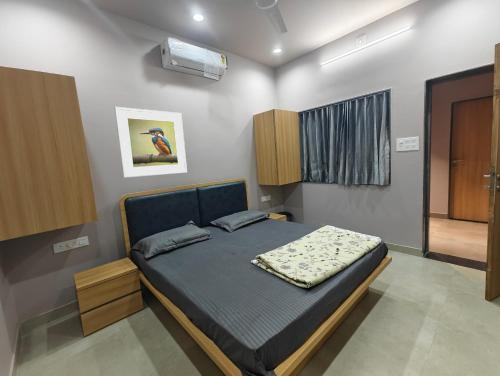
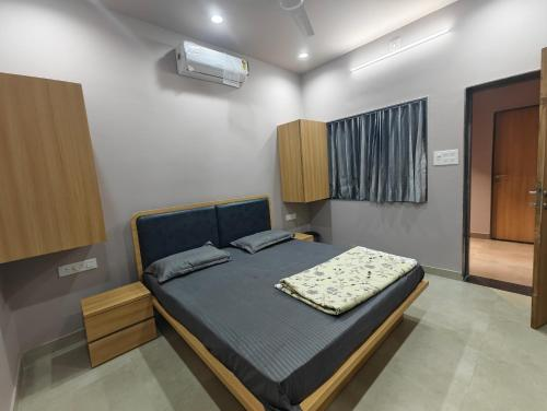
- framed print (154, 143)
